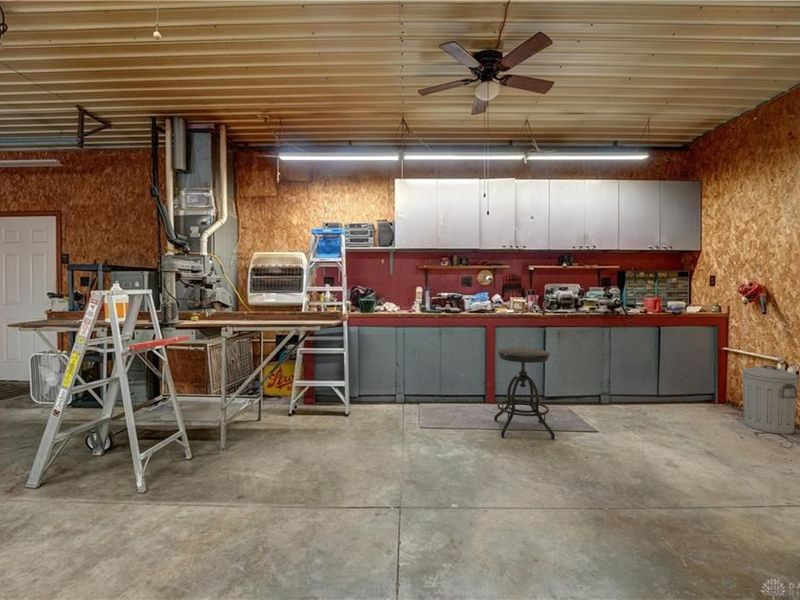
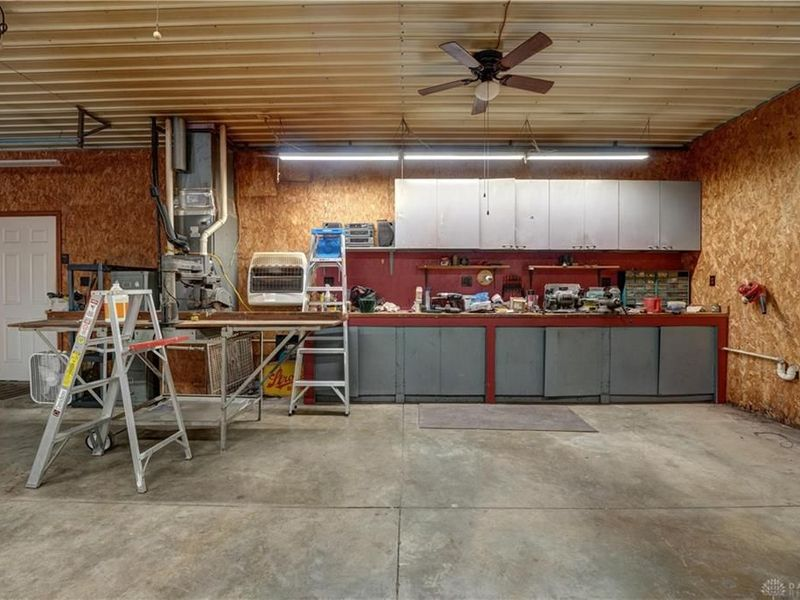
- trash can (769, 396)
- stool (523, 387)
